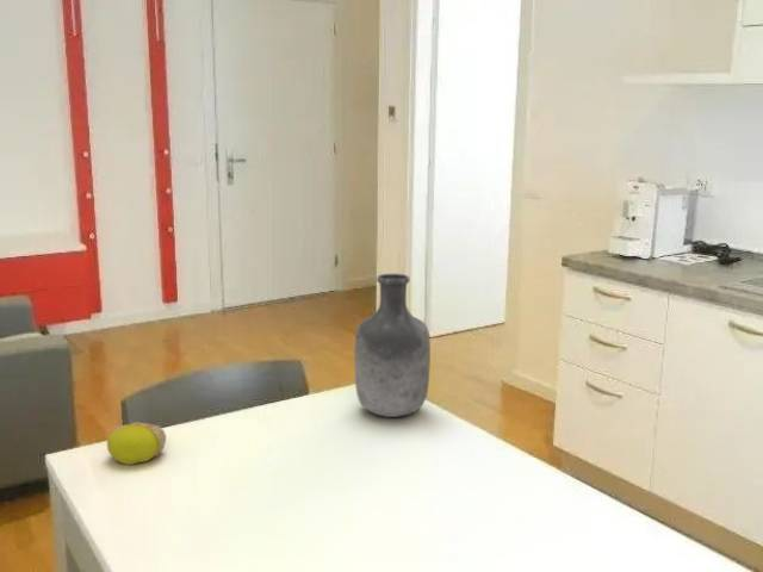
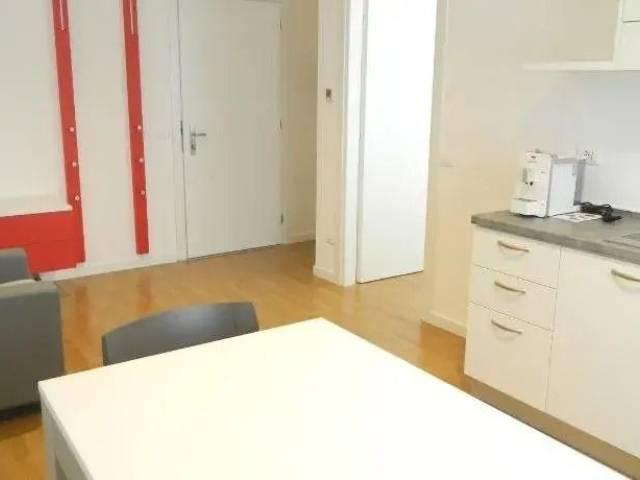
- fruit (136, 440)
- vase (392, 346)
